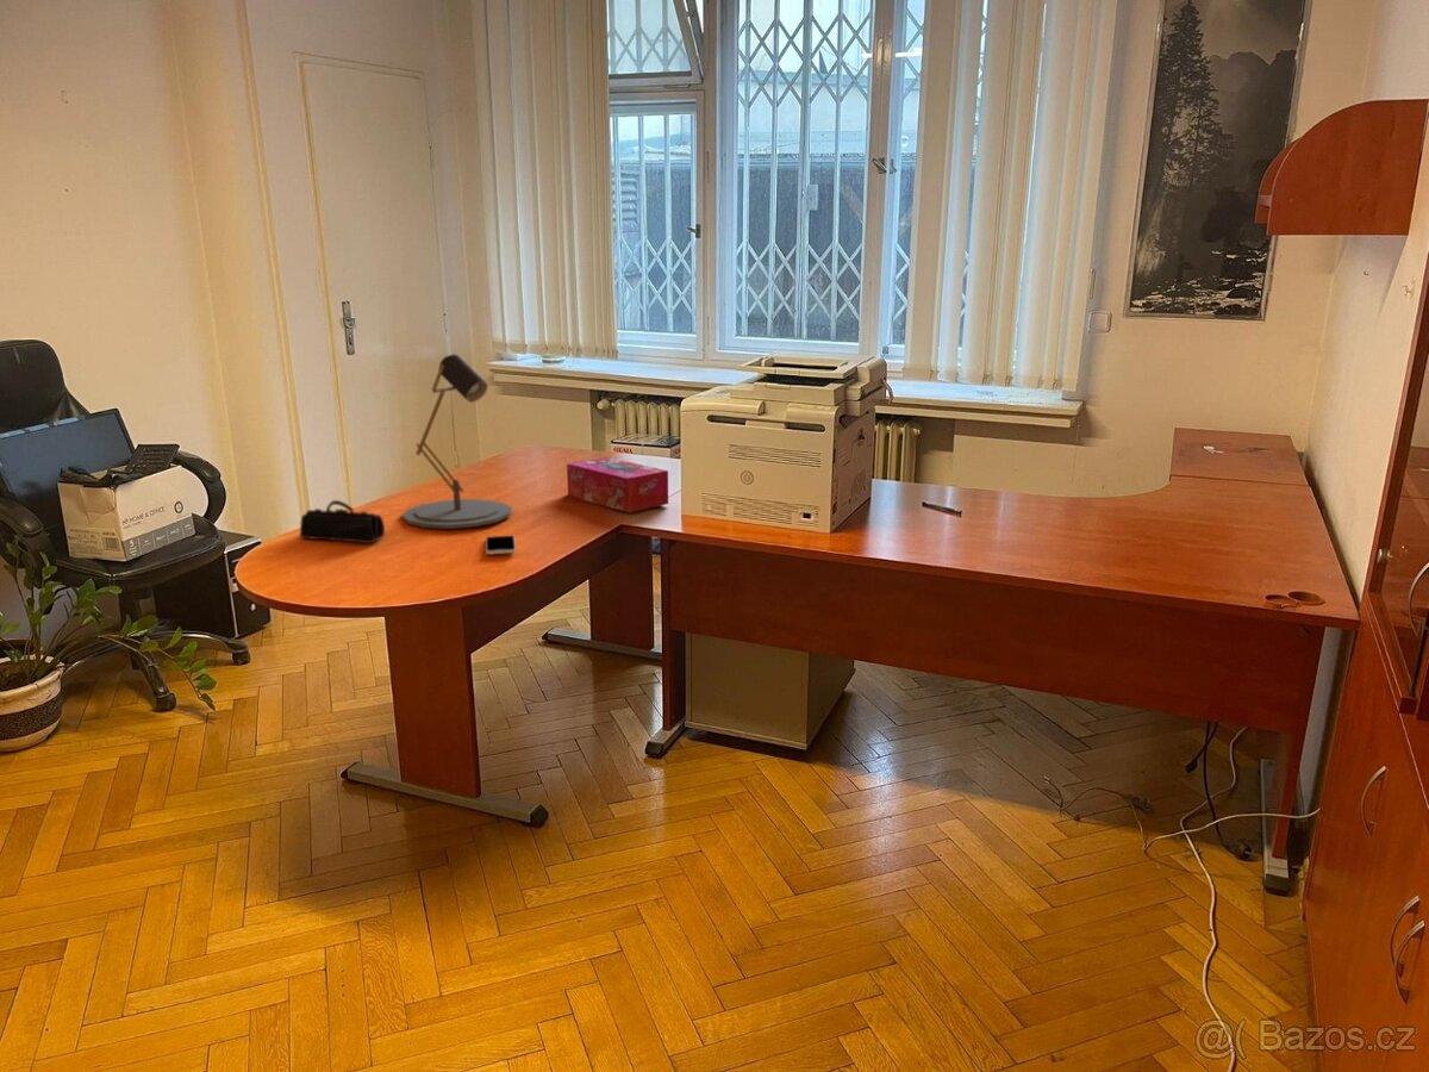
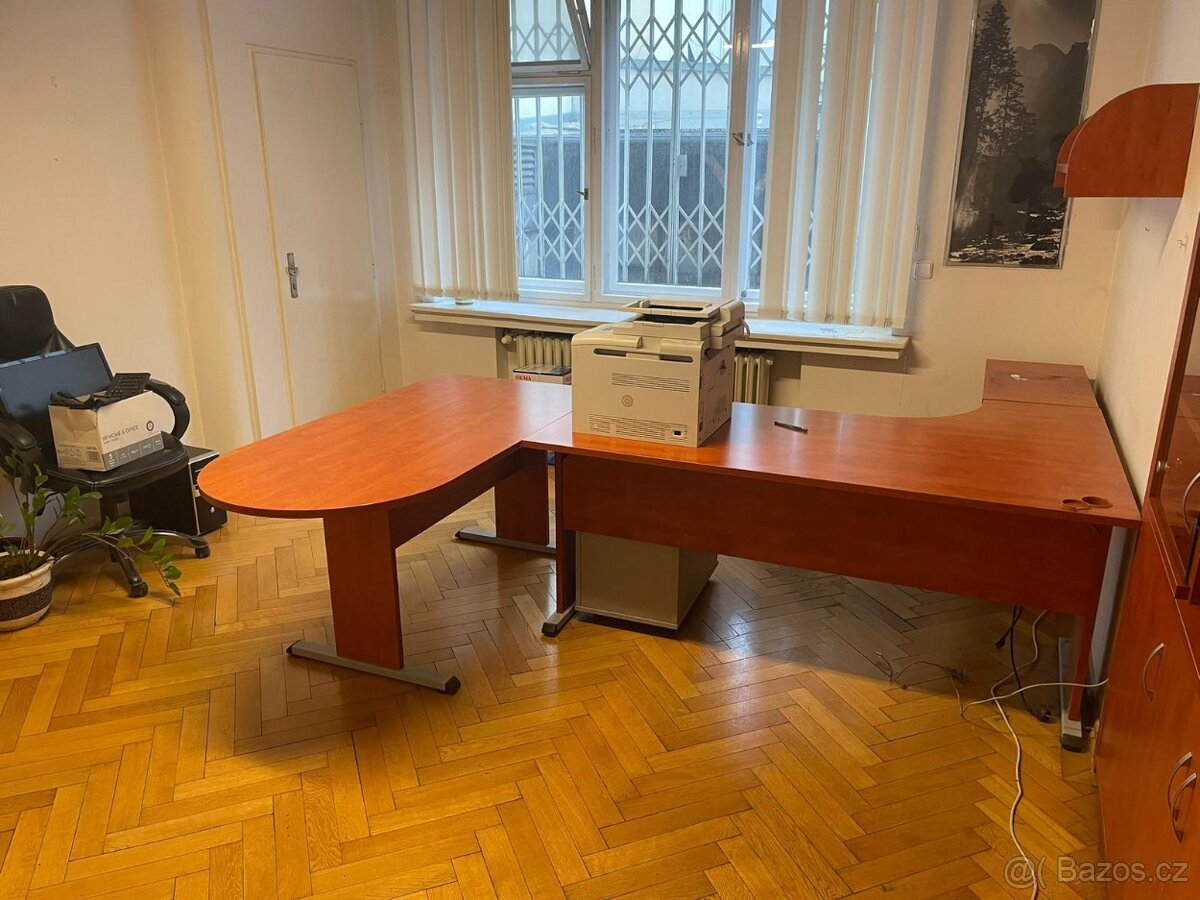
- smartphone (500, 544)
- pencil case (341, 518)
- tissue box (617, 482)
- desk lamp (431, 424)
